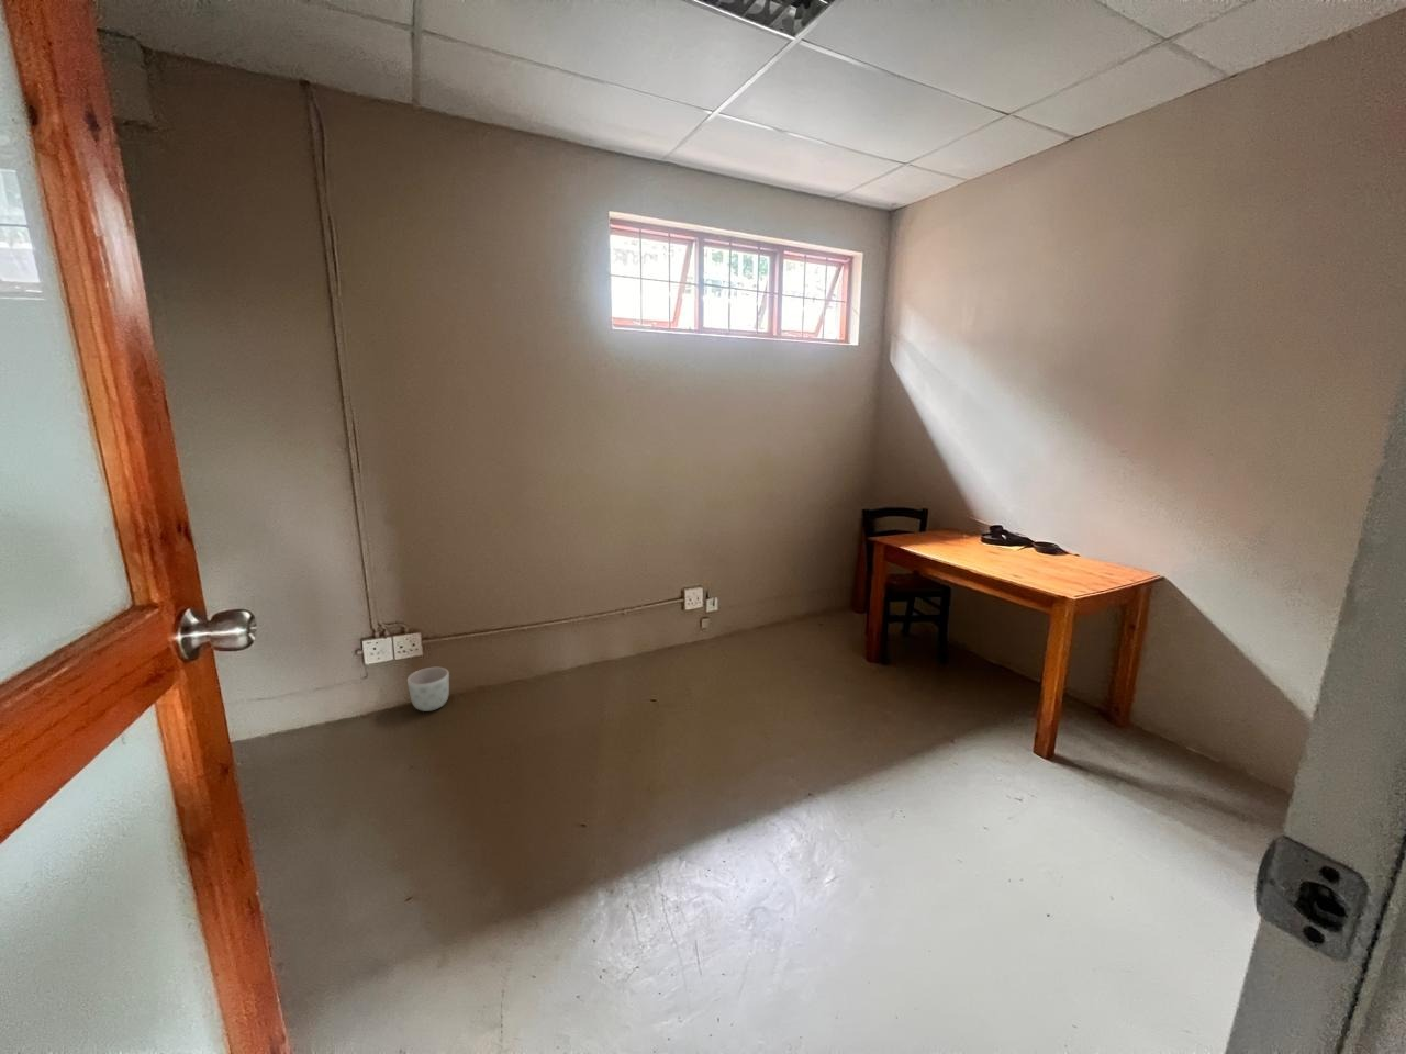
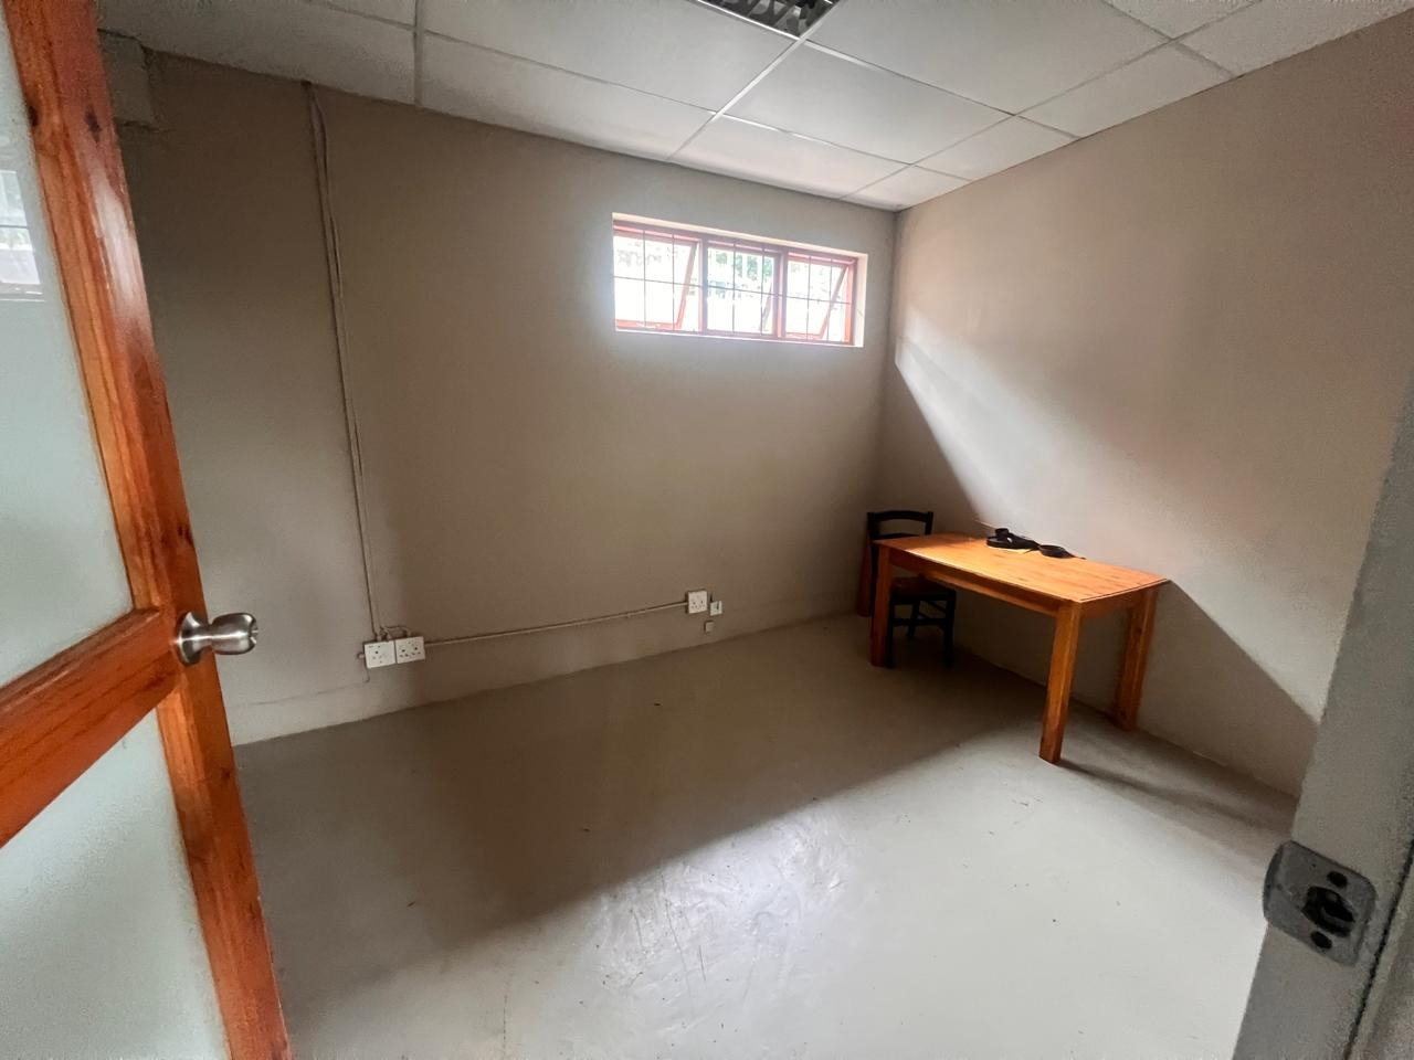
- planter (430, 691)
